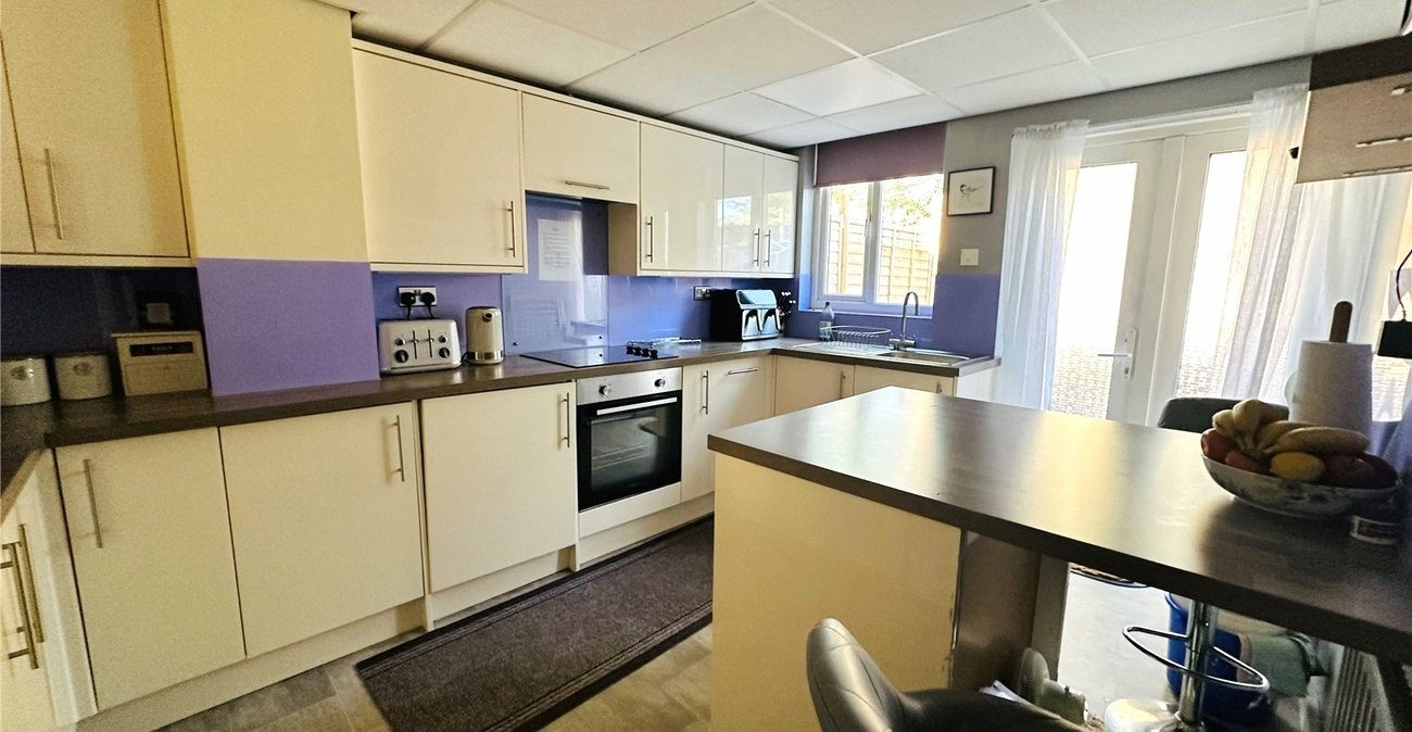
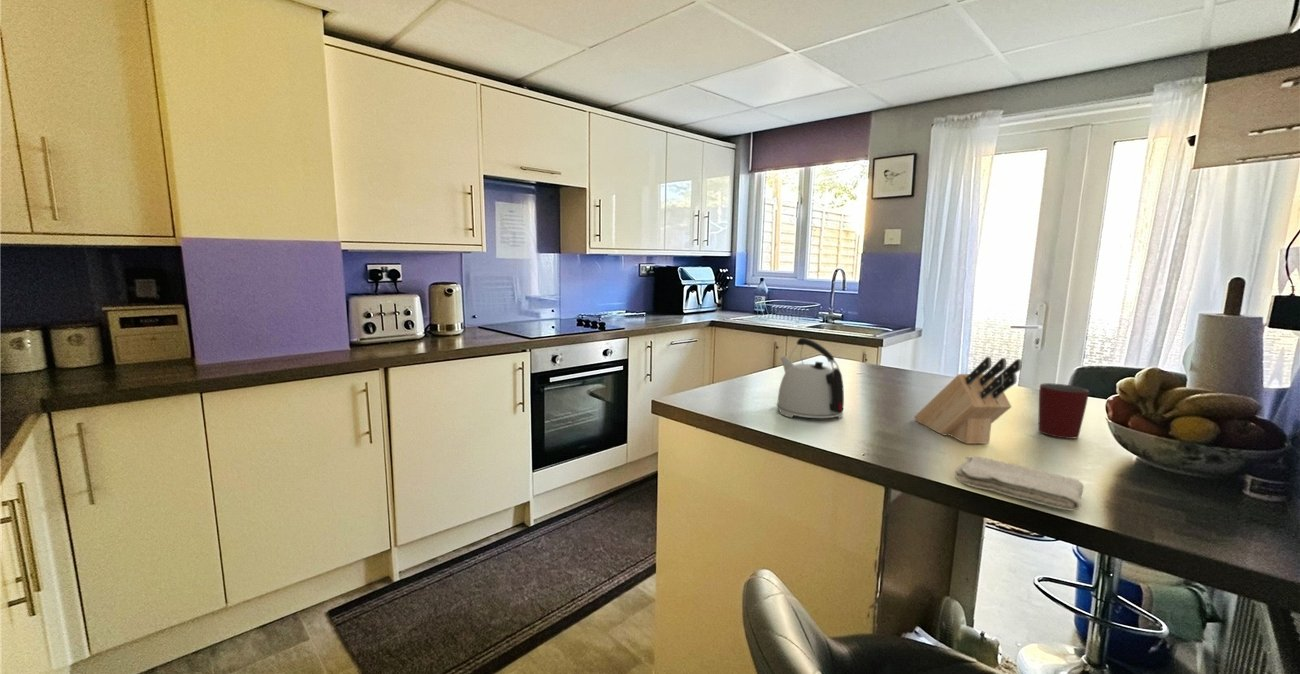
+ knife block (965, 393)
+ washcloth (1017, 479)
+ mug (1061, 409)
+ kettle (809, 375)
